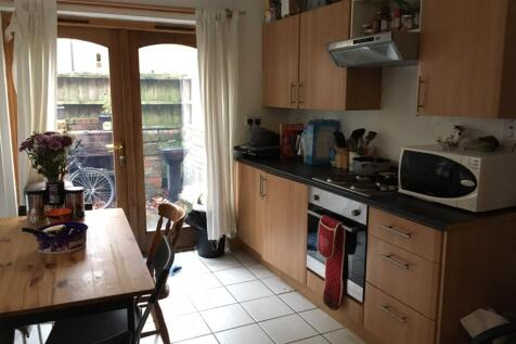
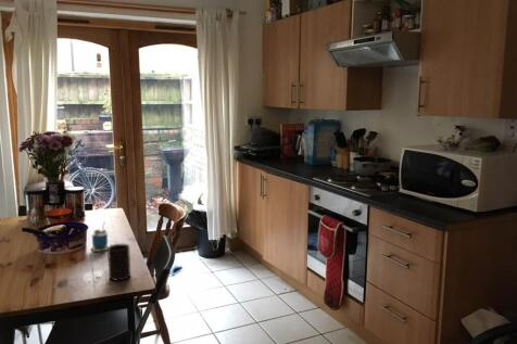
+ cup (118, 262)
+ cup (99, 235)
